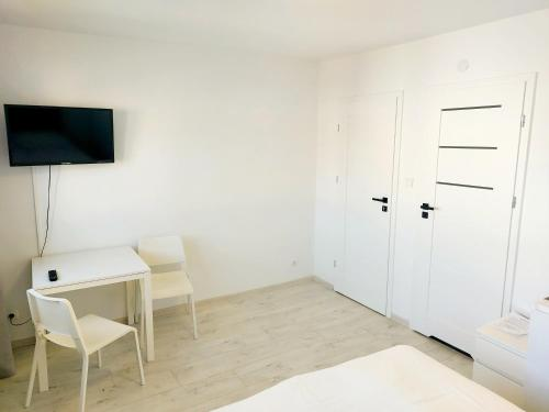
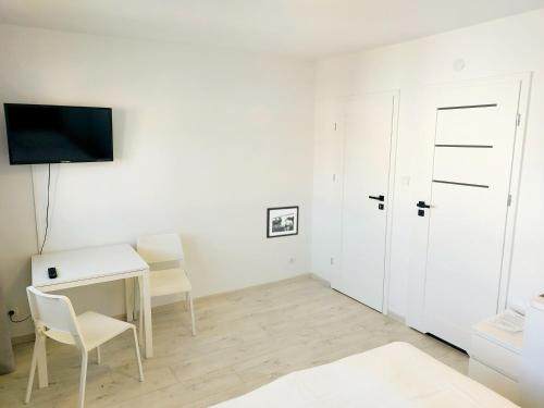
+ picture frame (283, 221)
